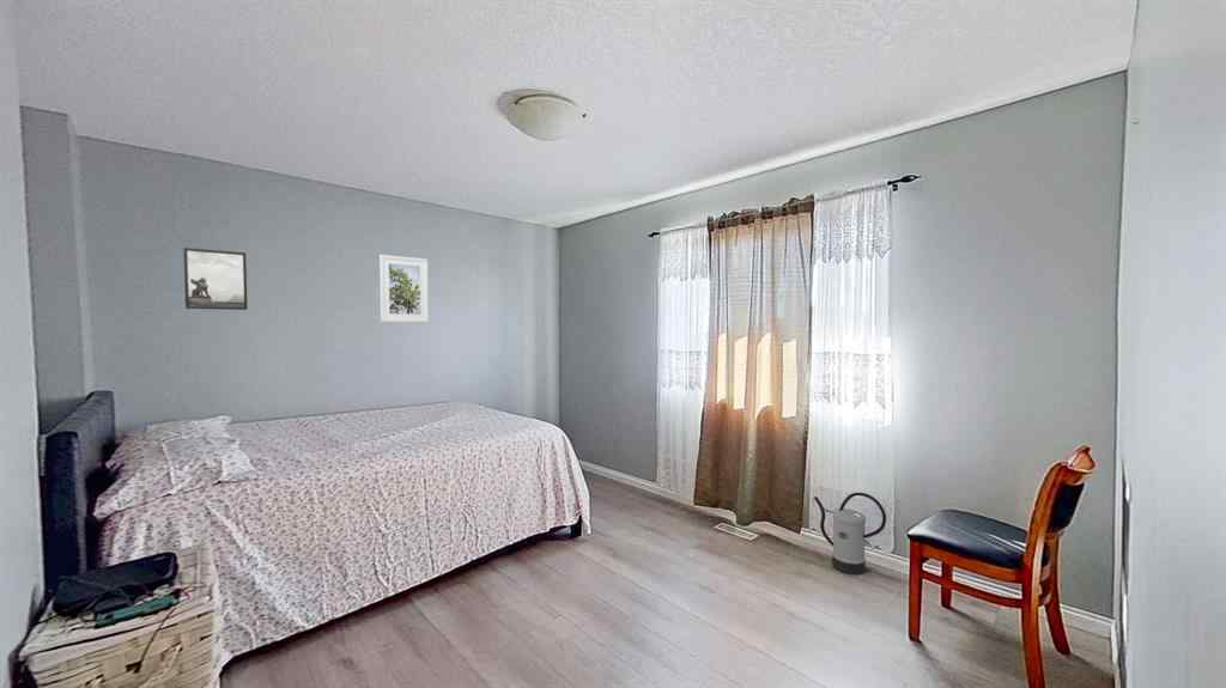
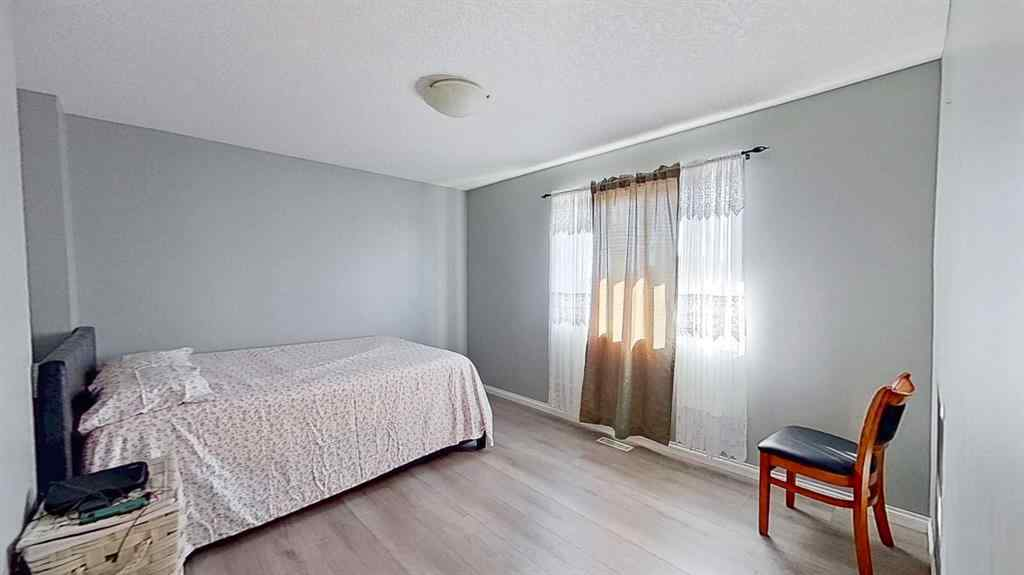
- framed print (405, 290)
- watering can (848, 528)
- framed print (216, 279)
